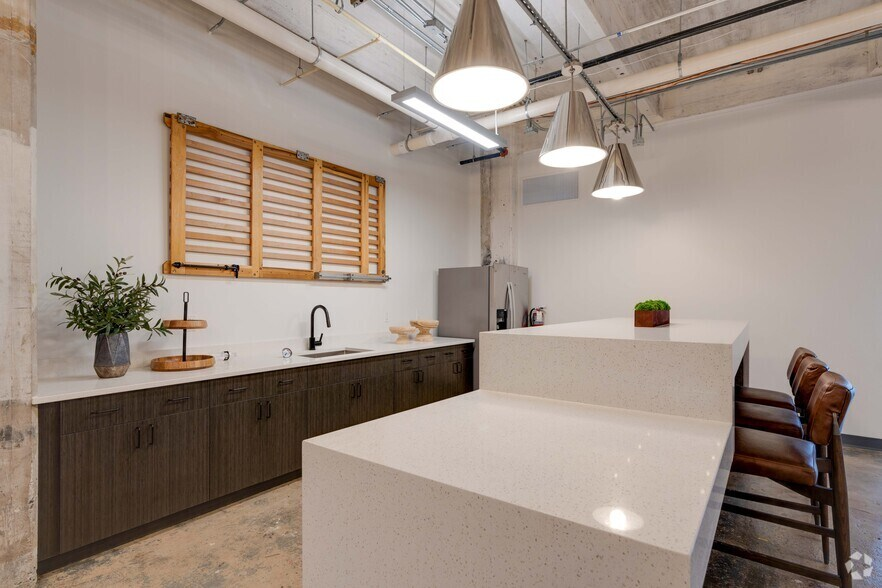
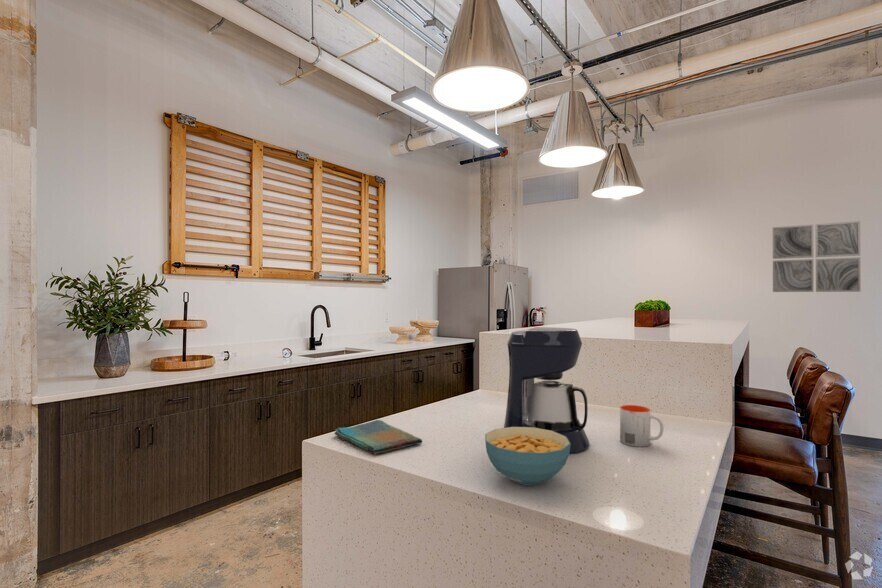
+ coffee maker (543, 384)
+ wall art (812, 259)
+ cereal bowl (526, 459)
+ dish towel (377, 435)
+ mug (641, 426)
